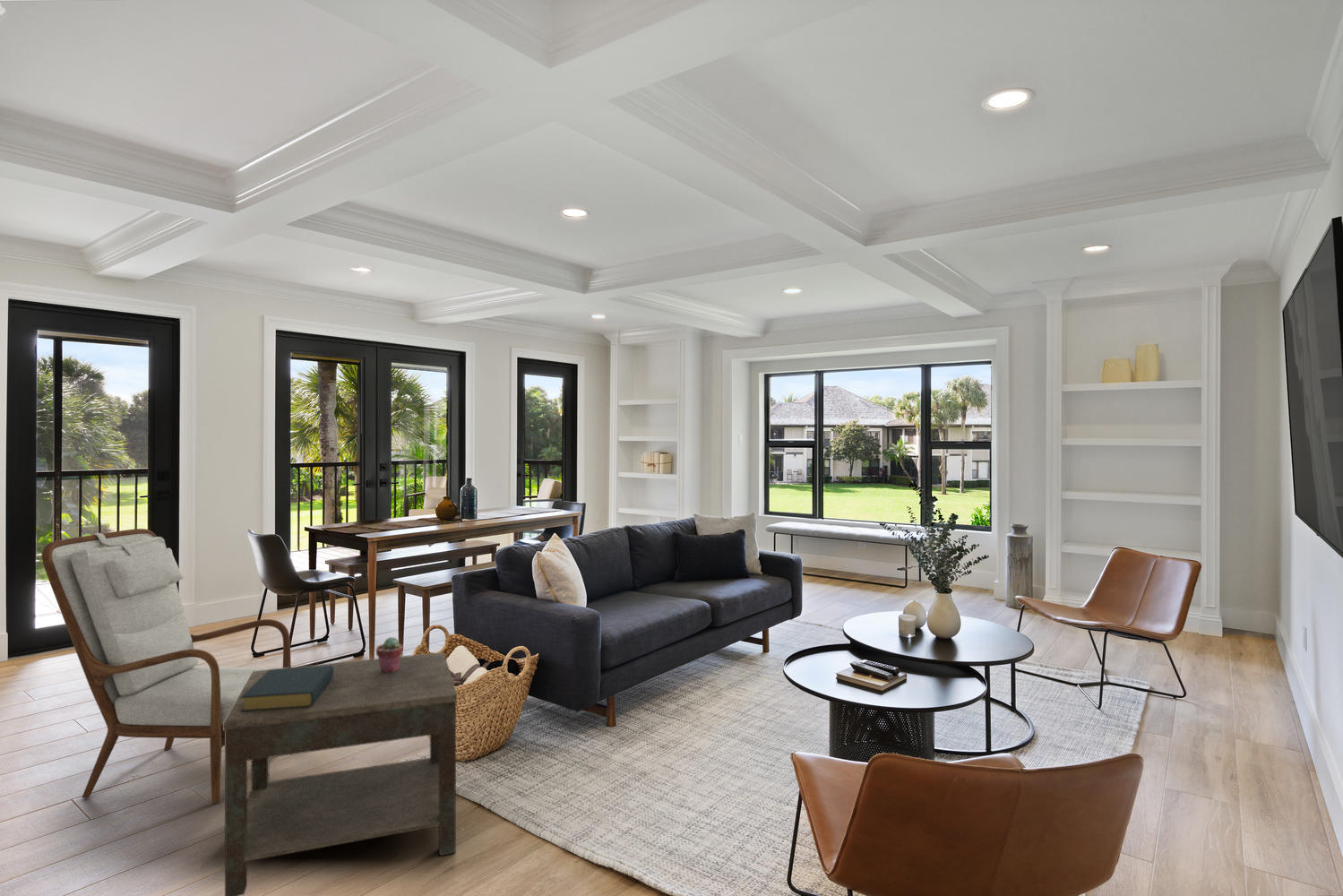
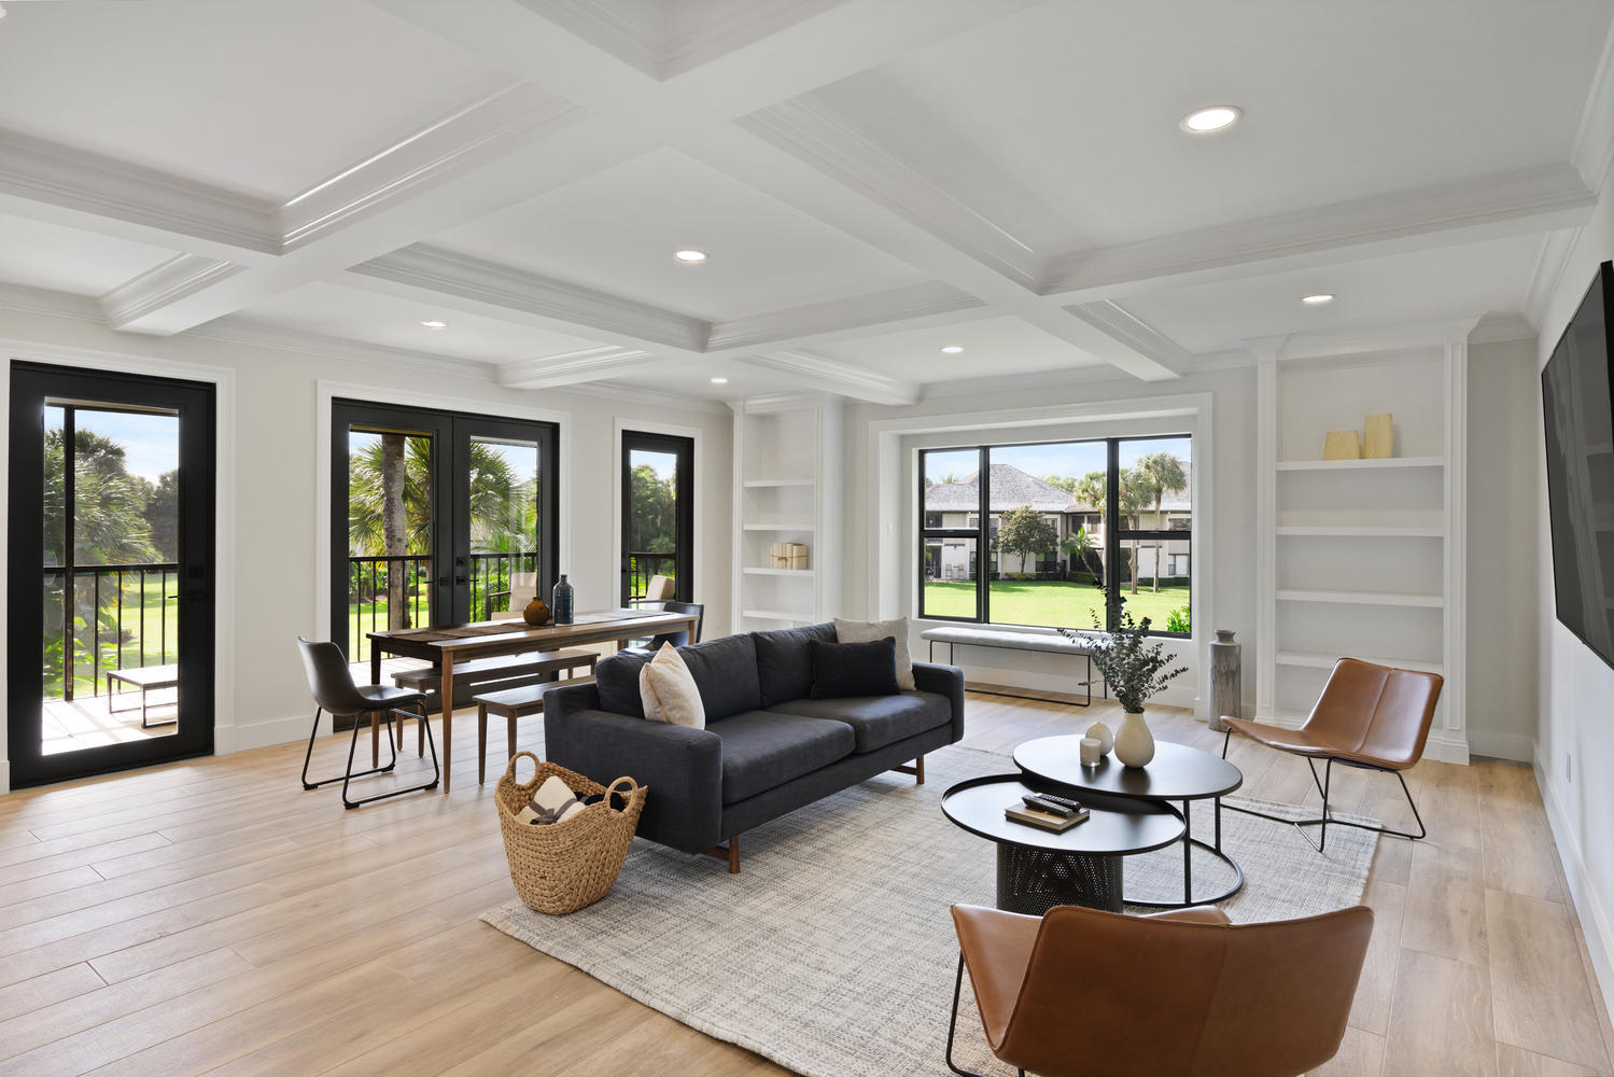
- side table (346, 746)
- armchair (180, 652)
- hardback book (289, 686)
- potted succulent (389, 652)
